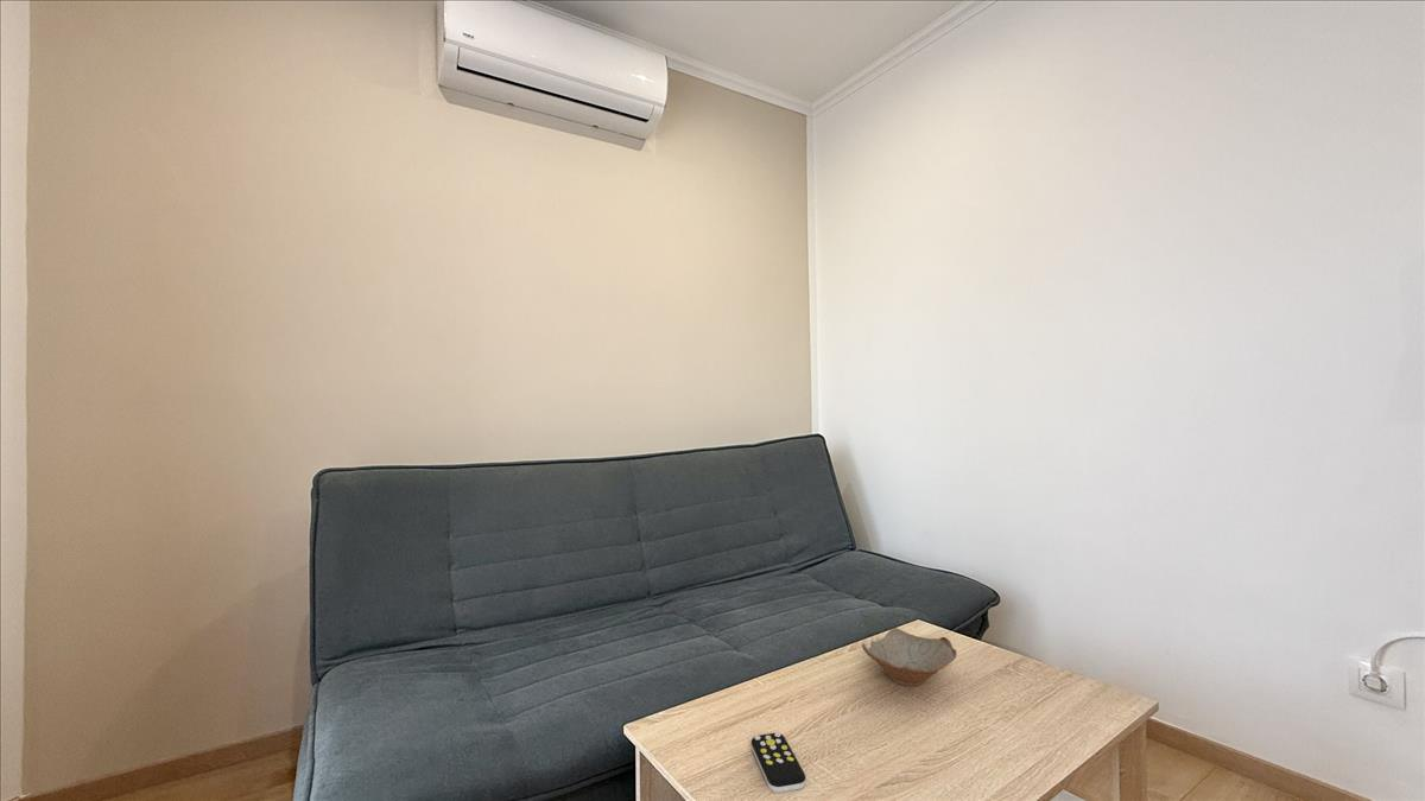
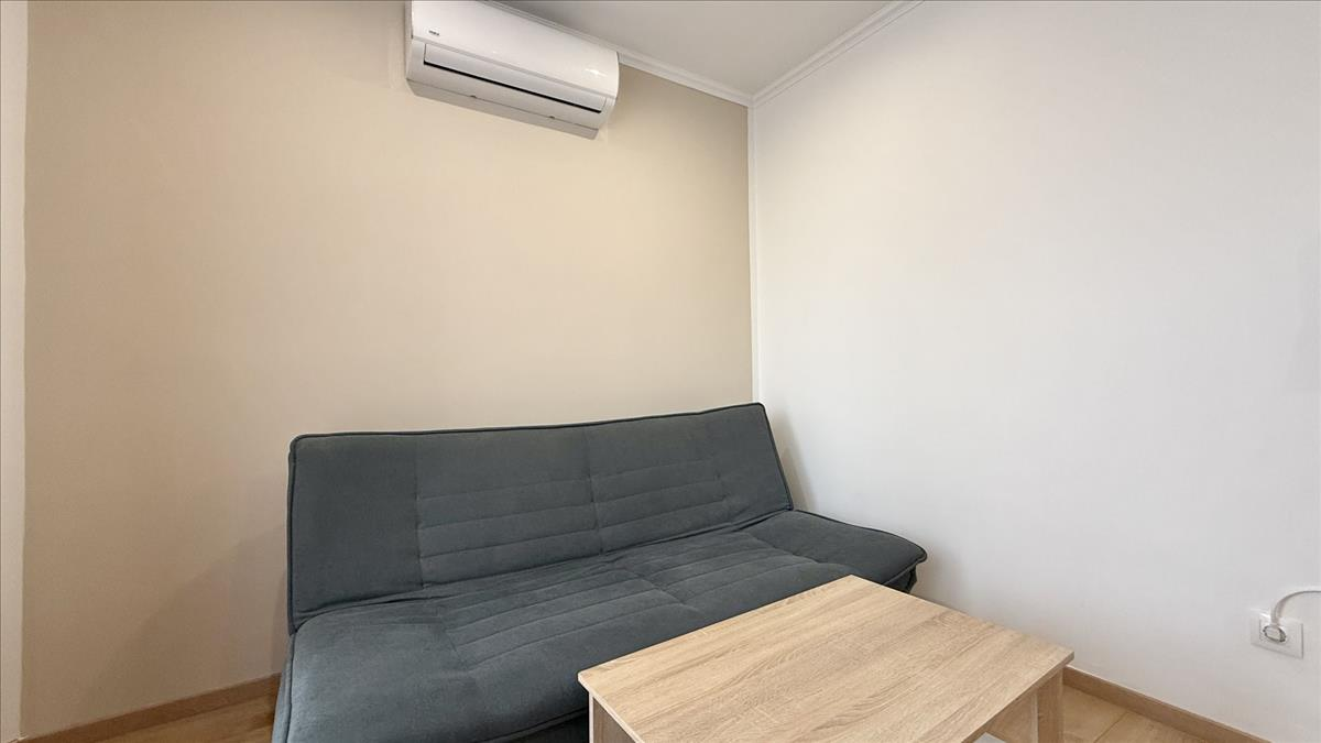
- ceramic bowl (908, 662)
- remote control (777, 759)
